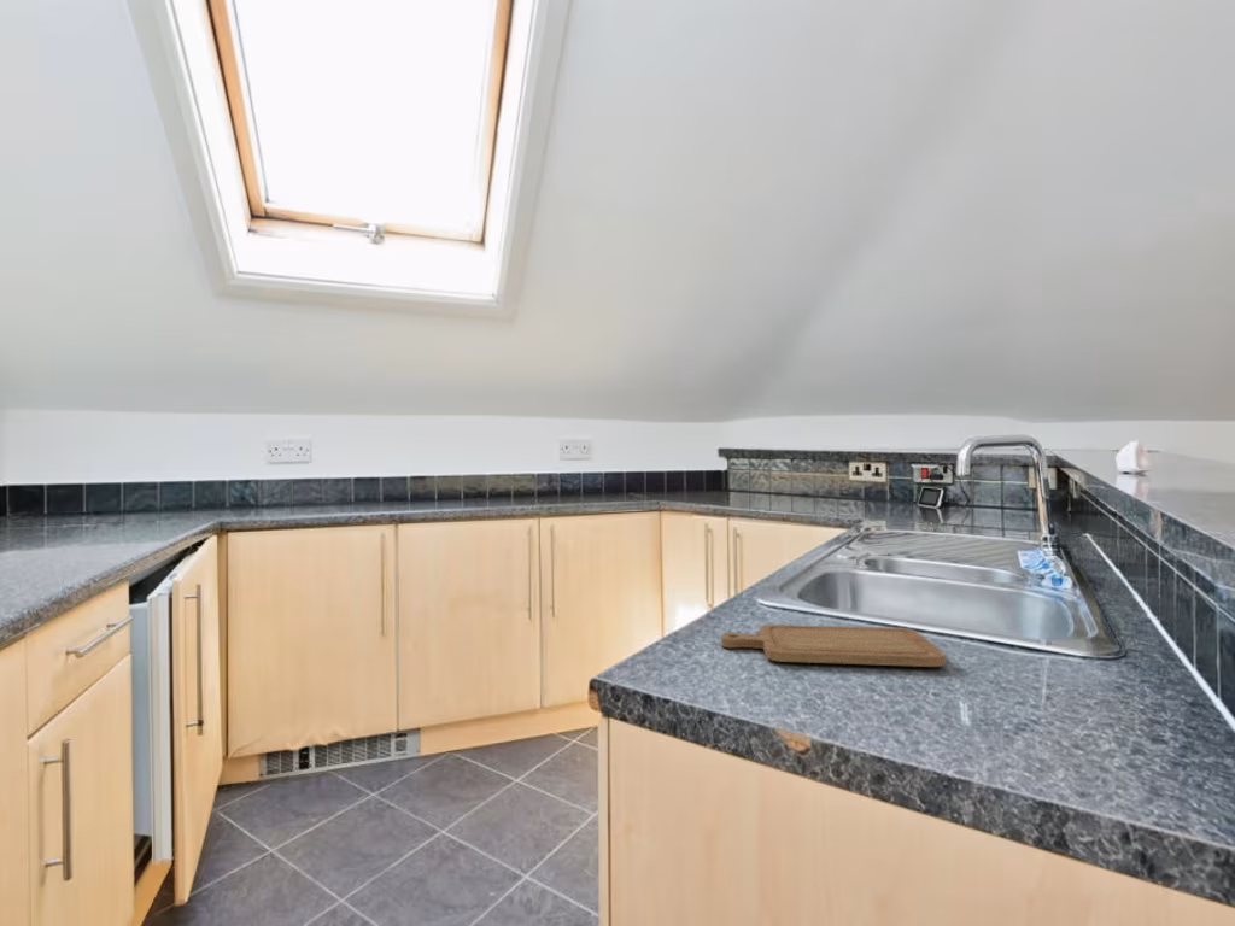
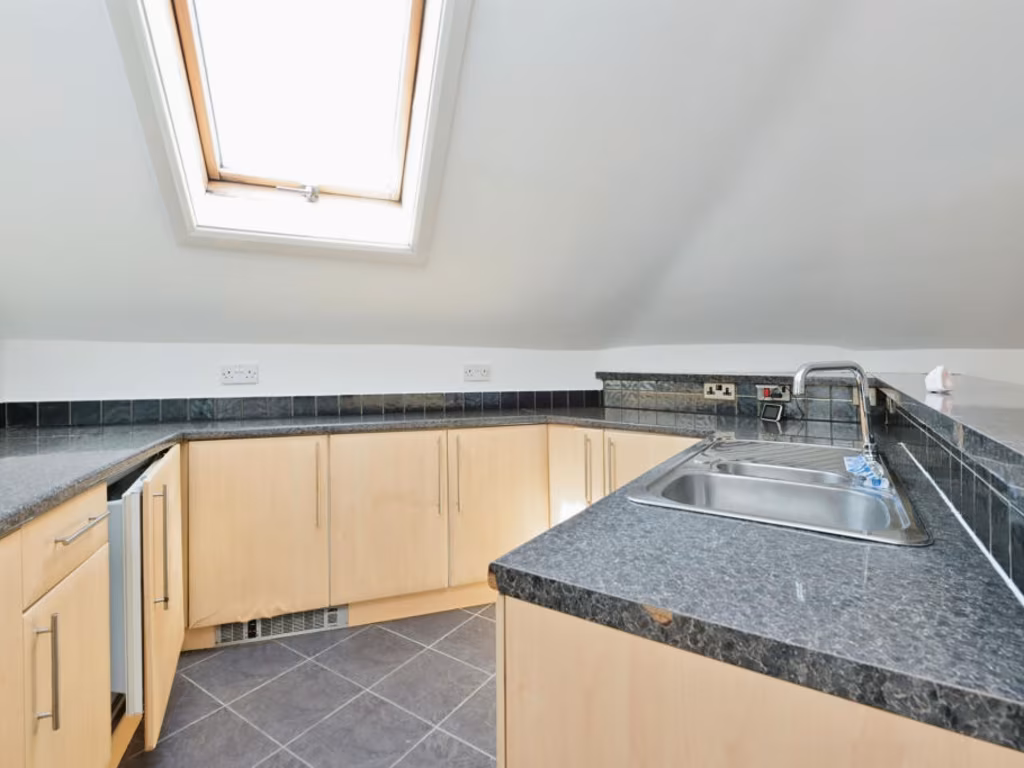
- chopping board (823, 643)
